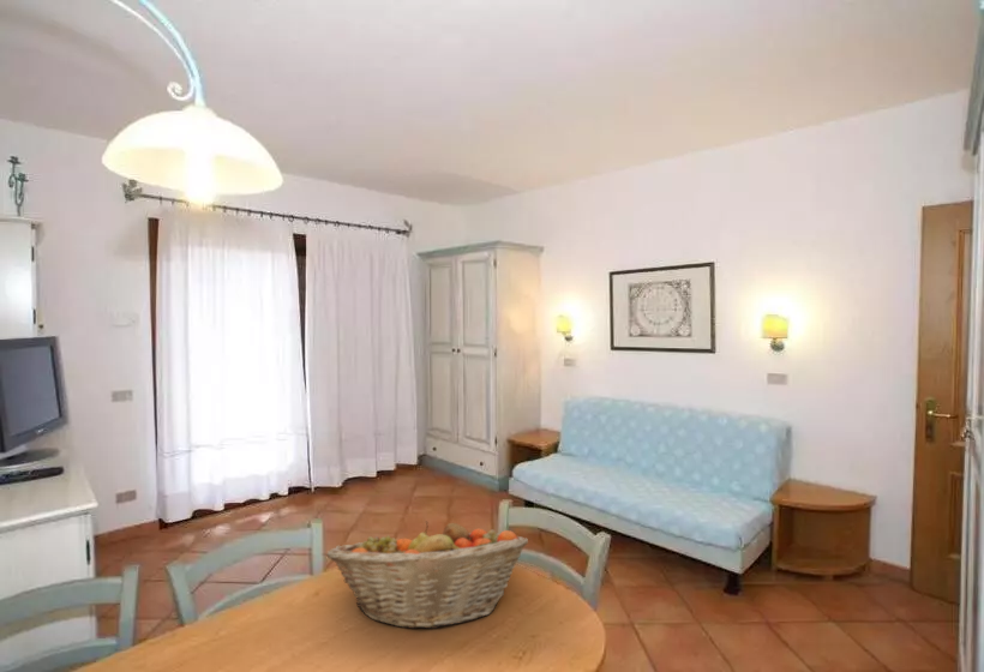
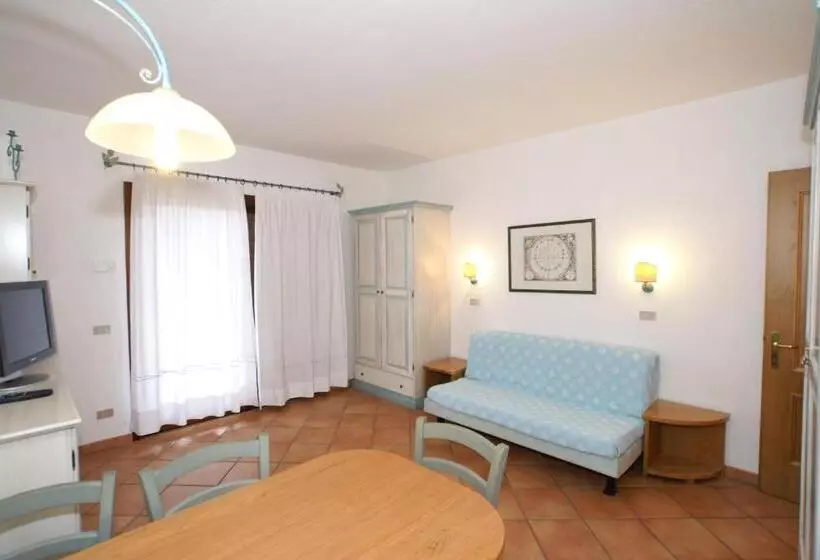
- fruit basket (430, 560)
